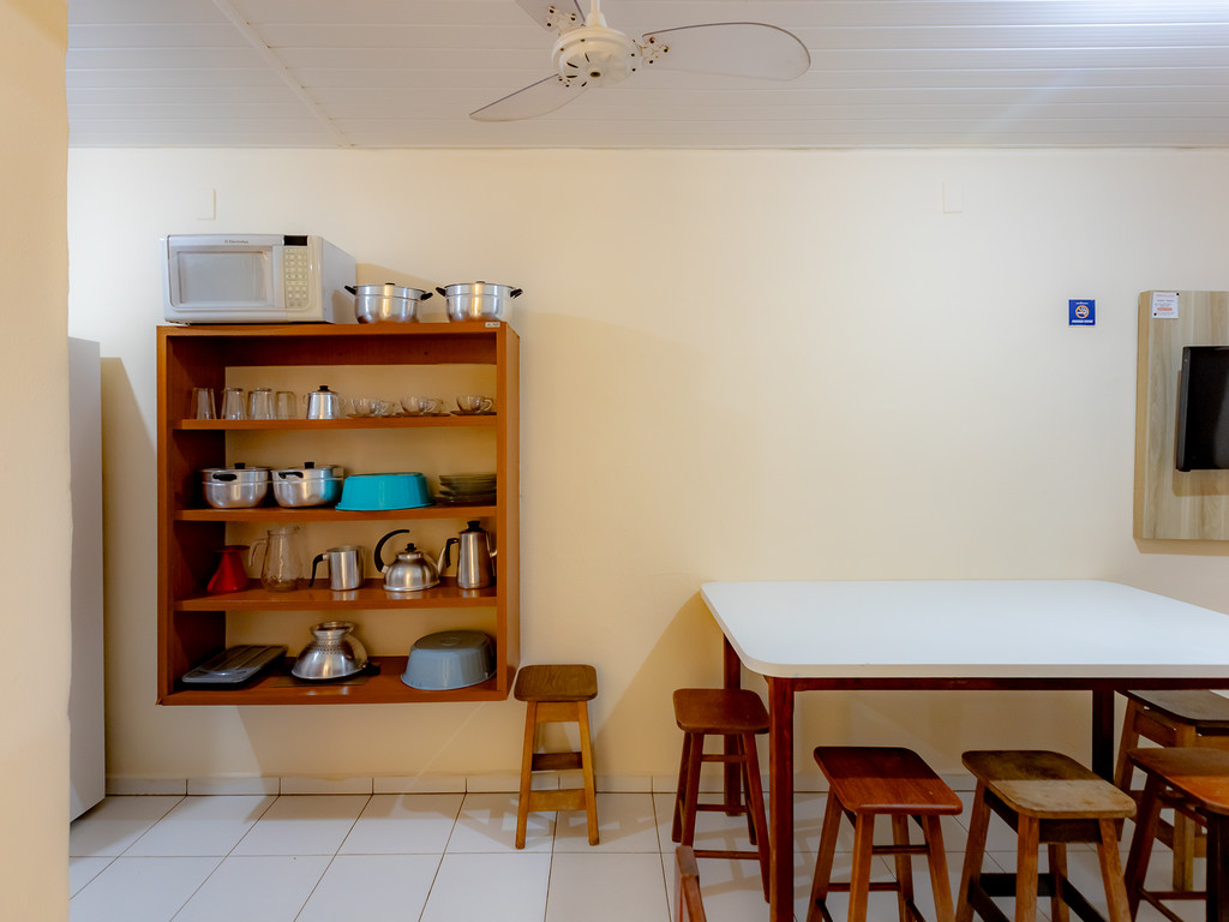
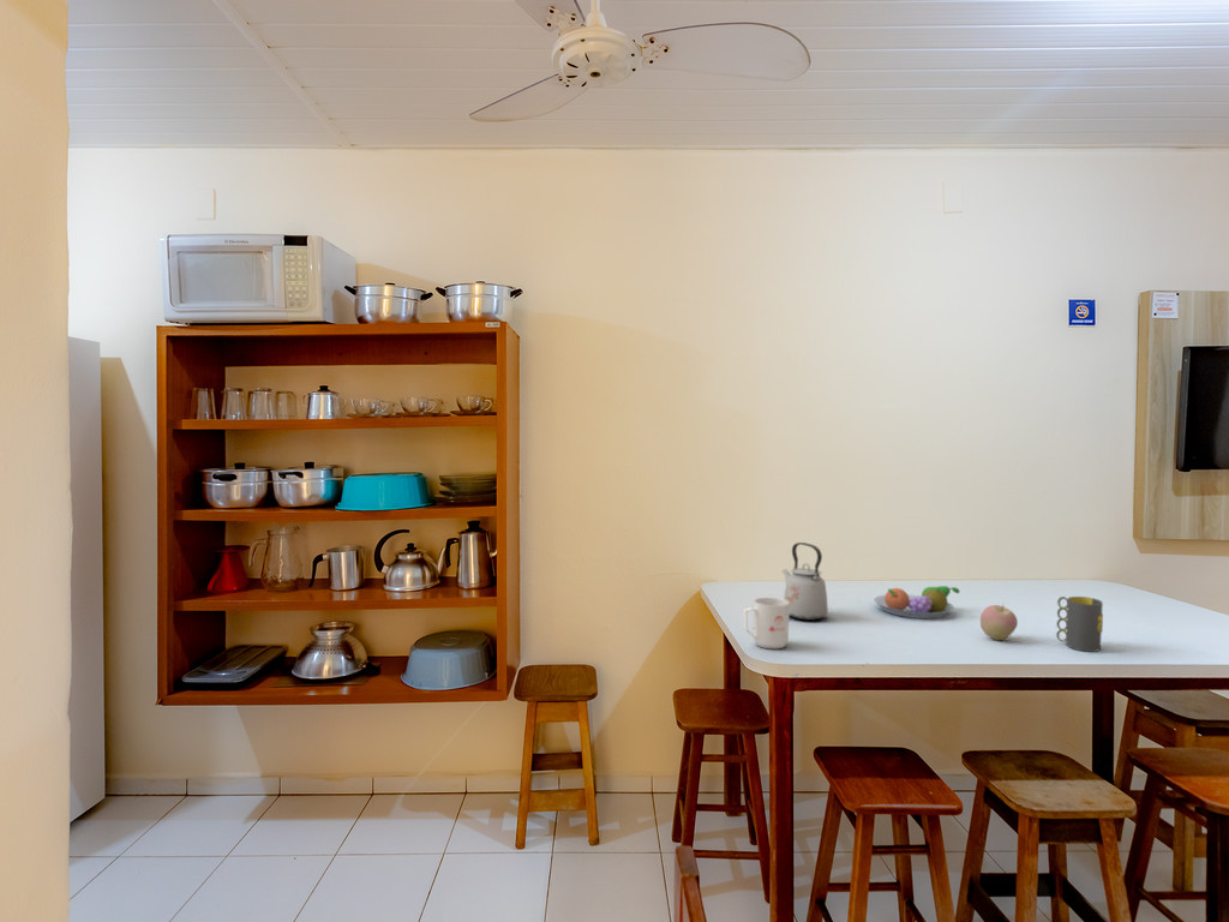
+ mug (765, 623)
+ kettle (801, 577)
+ apple (999, 619)
+ fruit bowl (916, 595)
+ mug (1079, 622)
